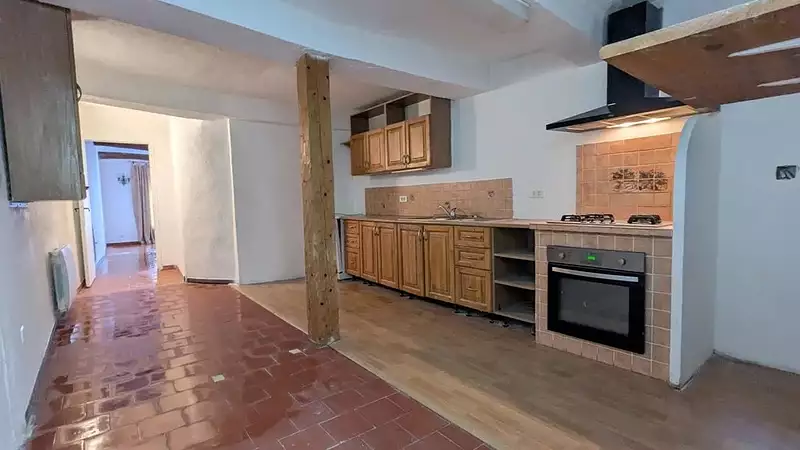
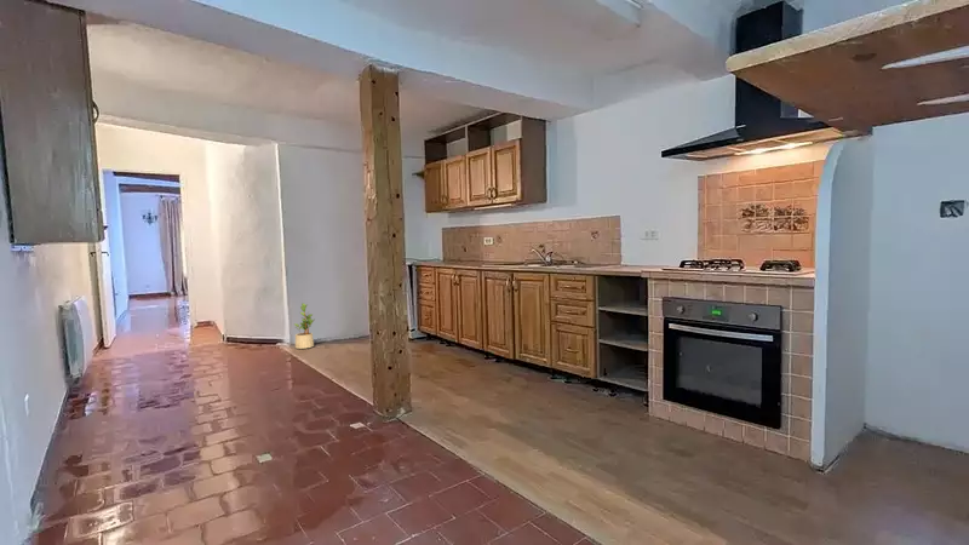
+ potted plant (304, 325)
